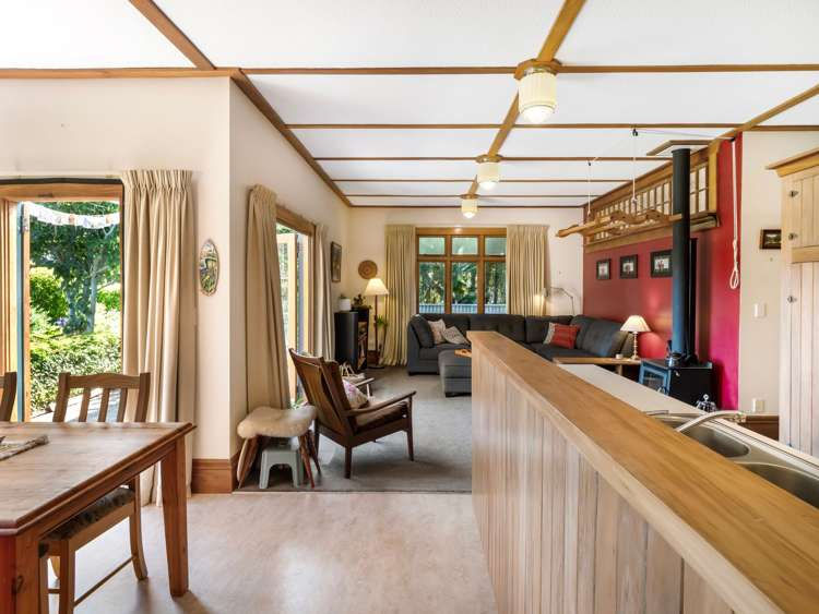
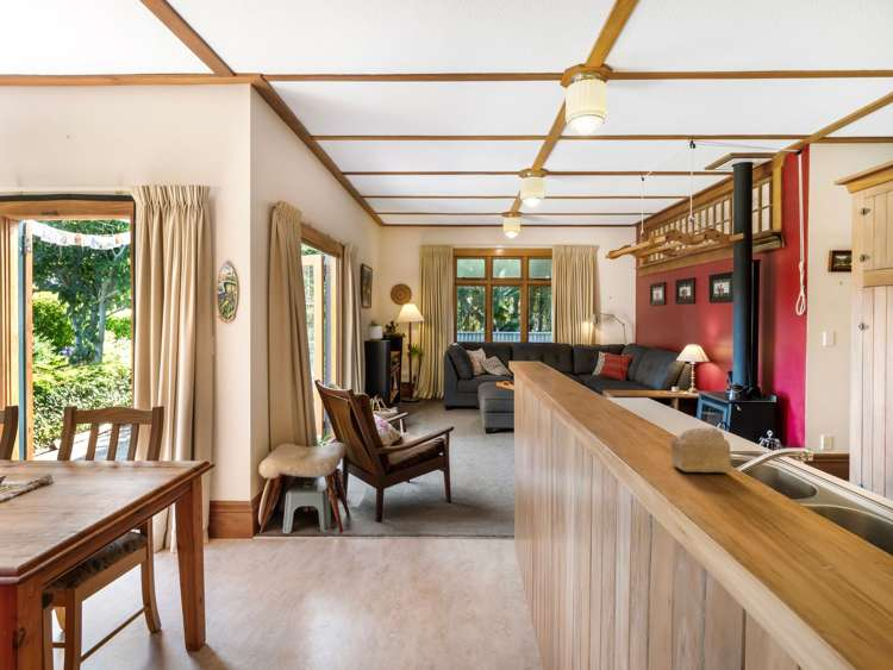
+ cake slice (699, 447)
